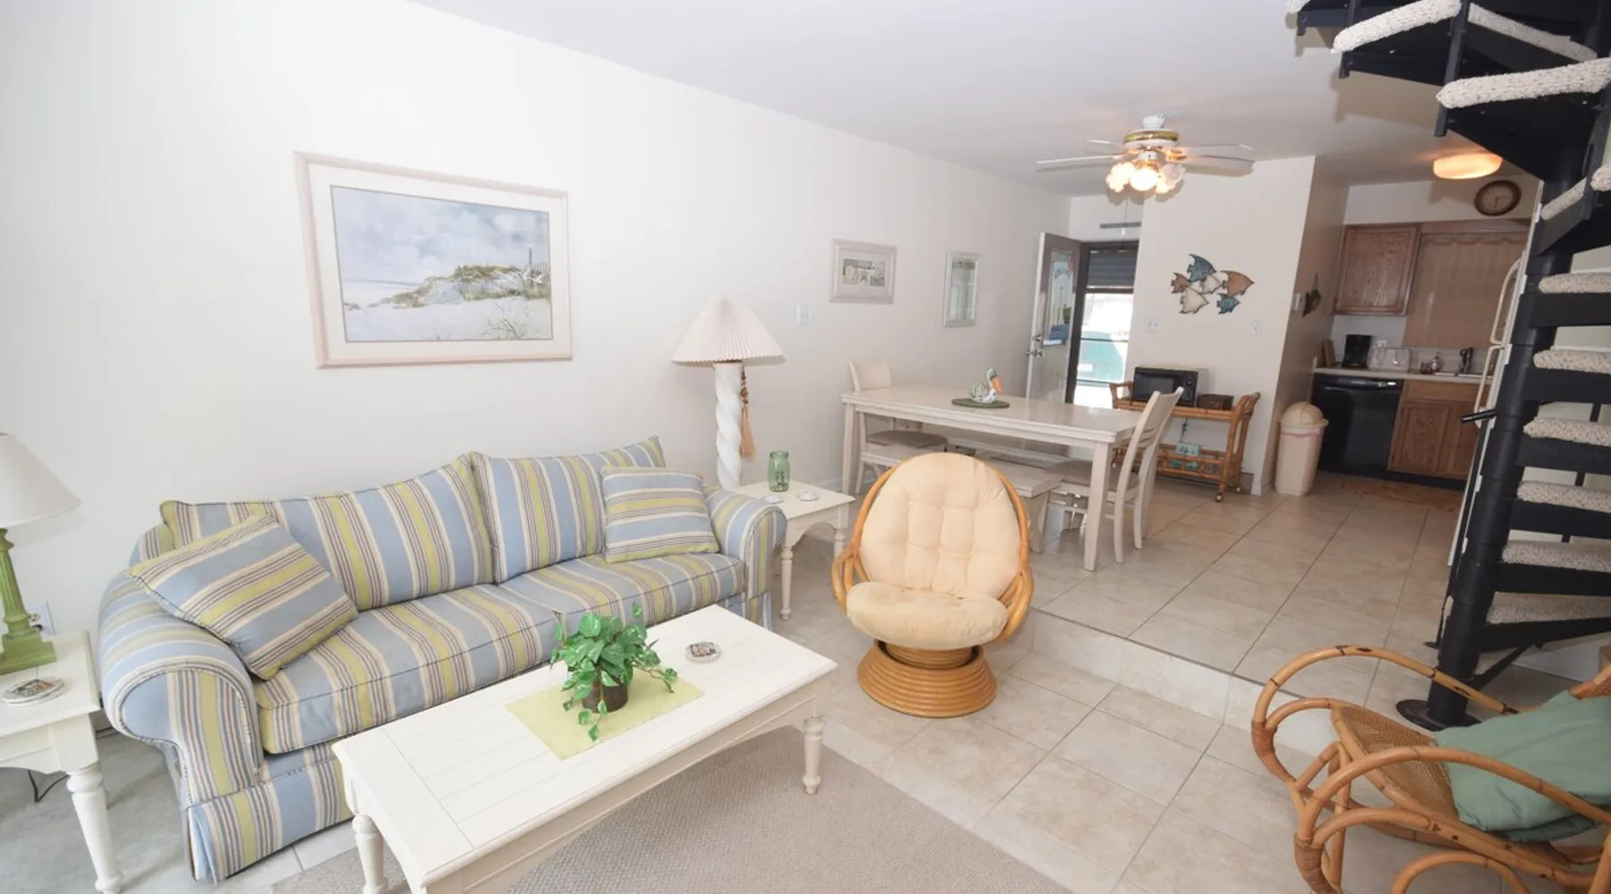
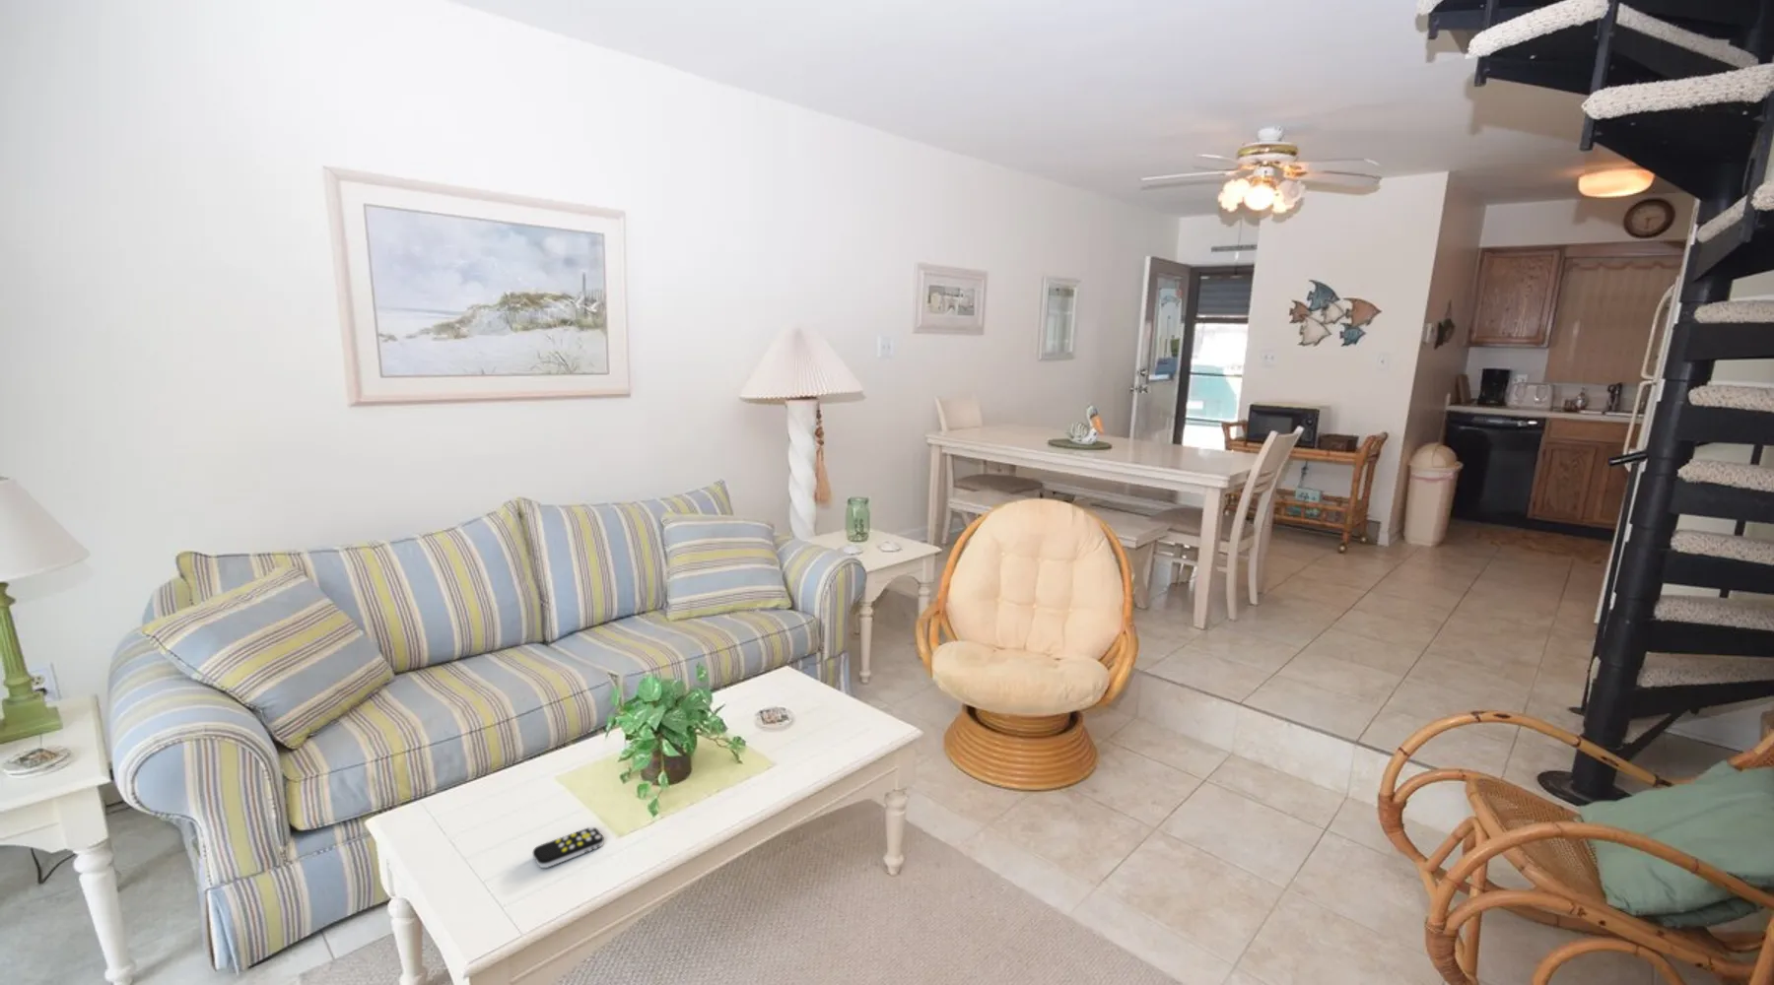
+ remote control (569, 847)
